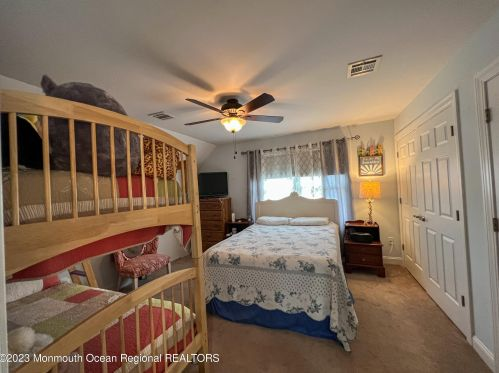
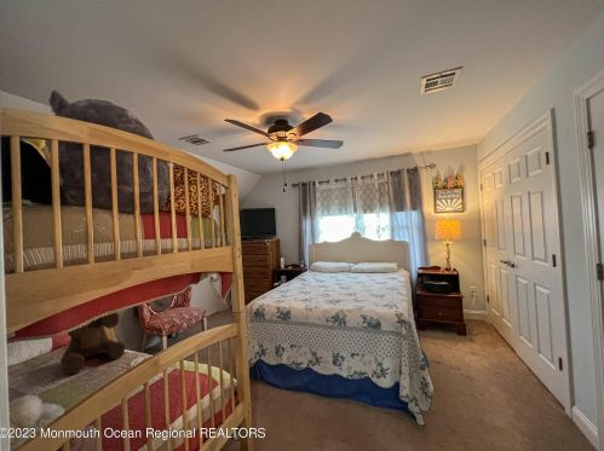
+ teddy bear (91, 324)
